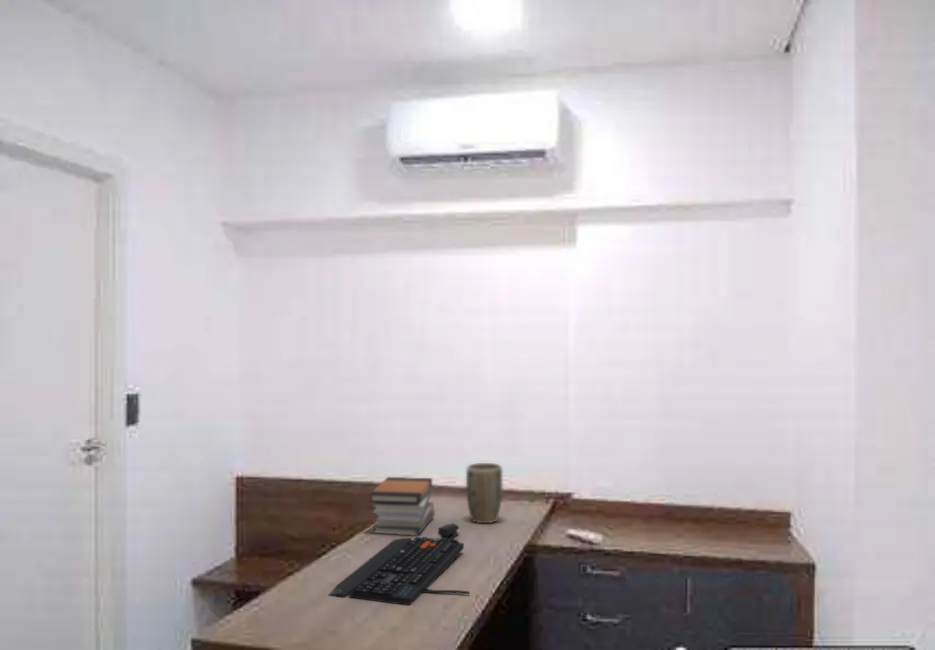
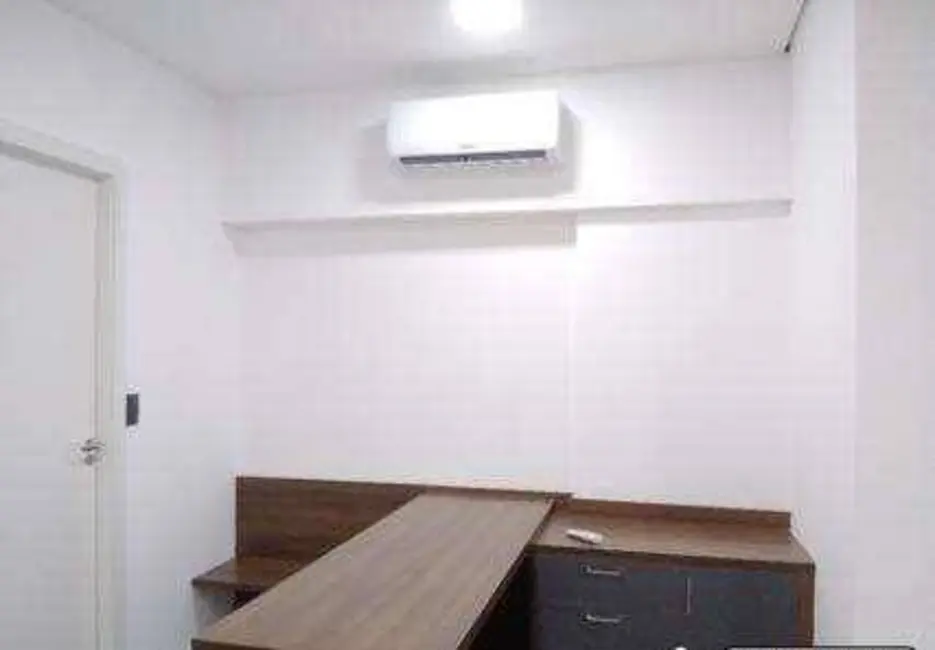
- book stack (403, 505)
- keyboard (420, 567)
- plant pot (484, 493)
- stapler (448, 530)
